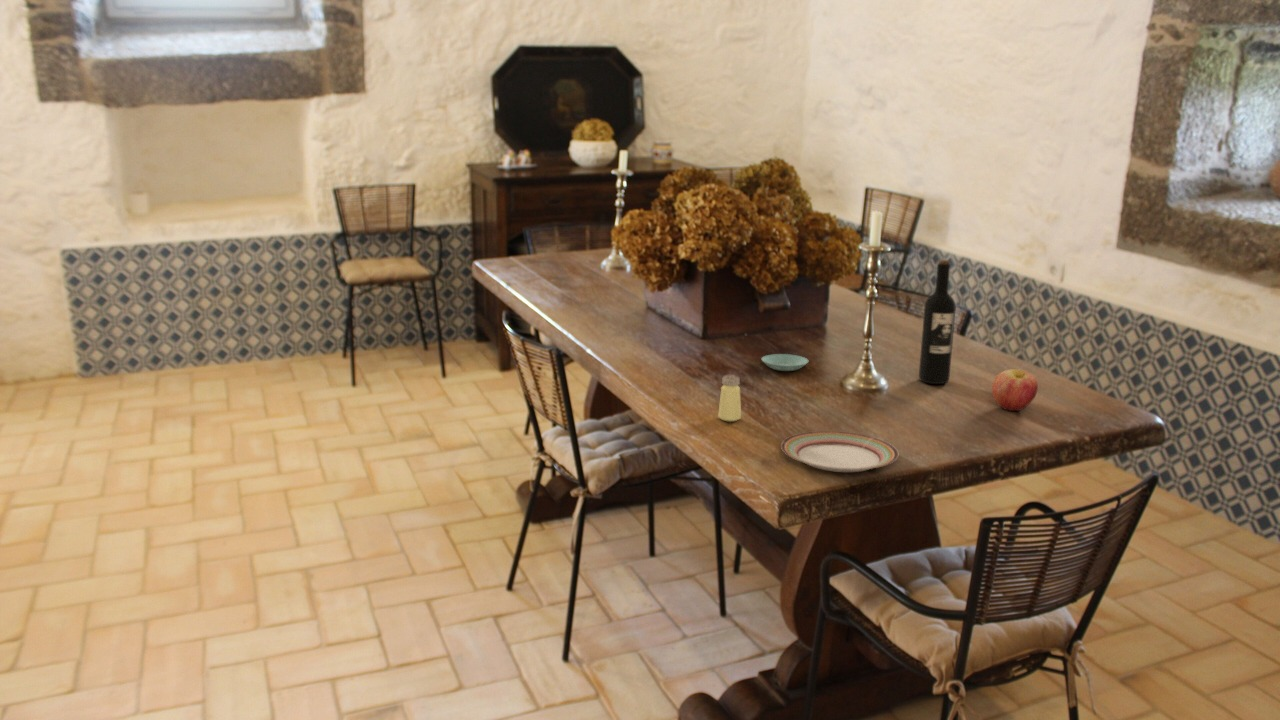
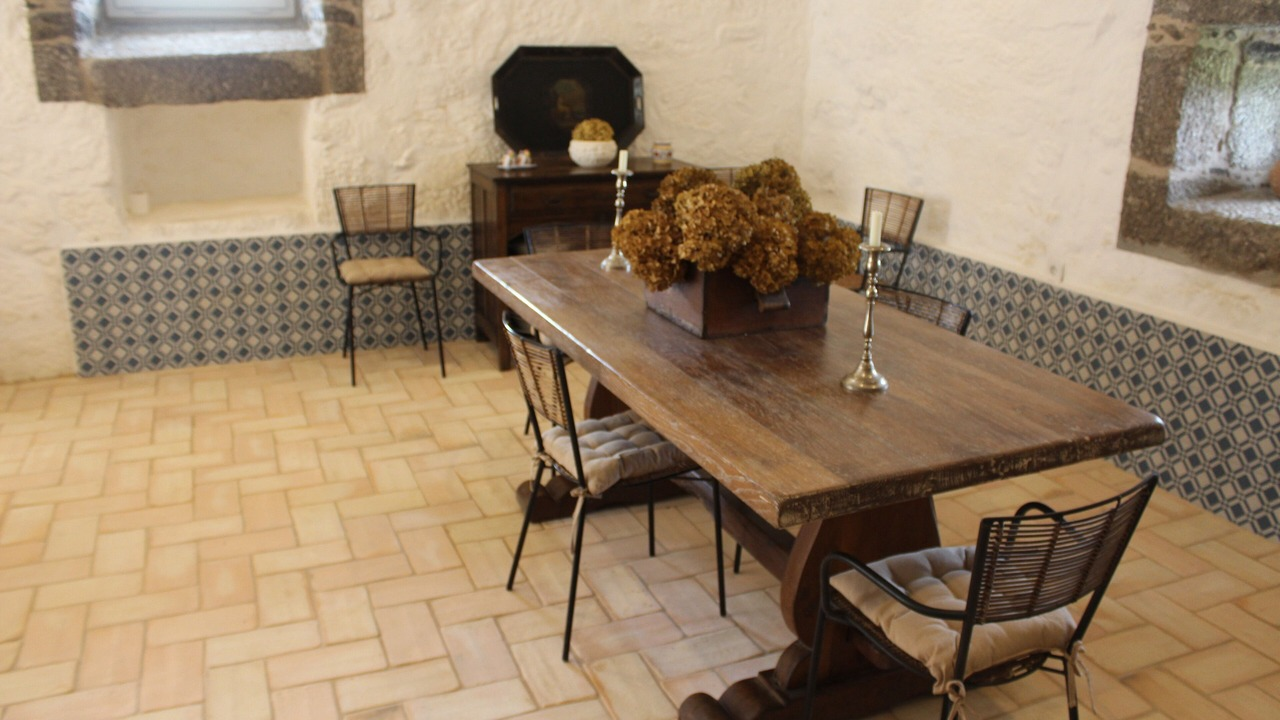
- apple (1014, 389)
- plate (838, 453)
- saucer (784, 363)
- saltshaker (730, 397)
- wine bottle (938, 322)
